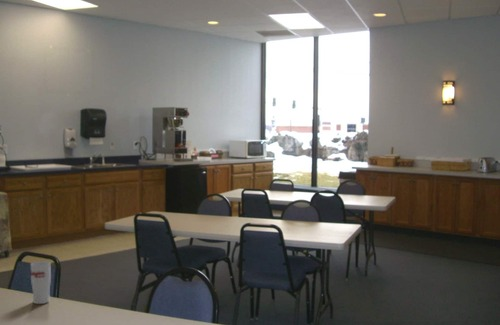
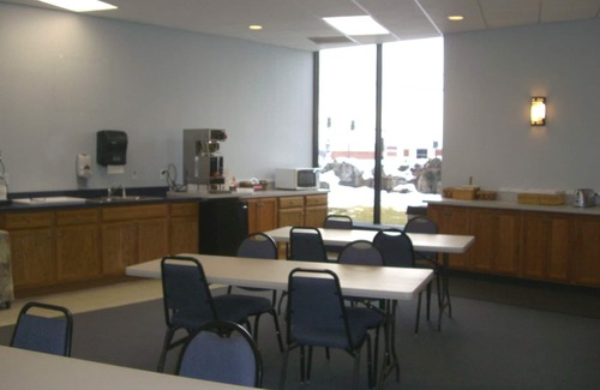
- cup (41, 282)
